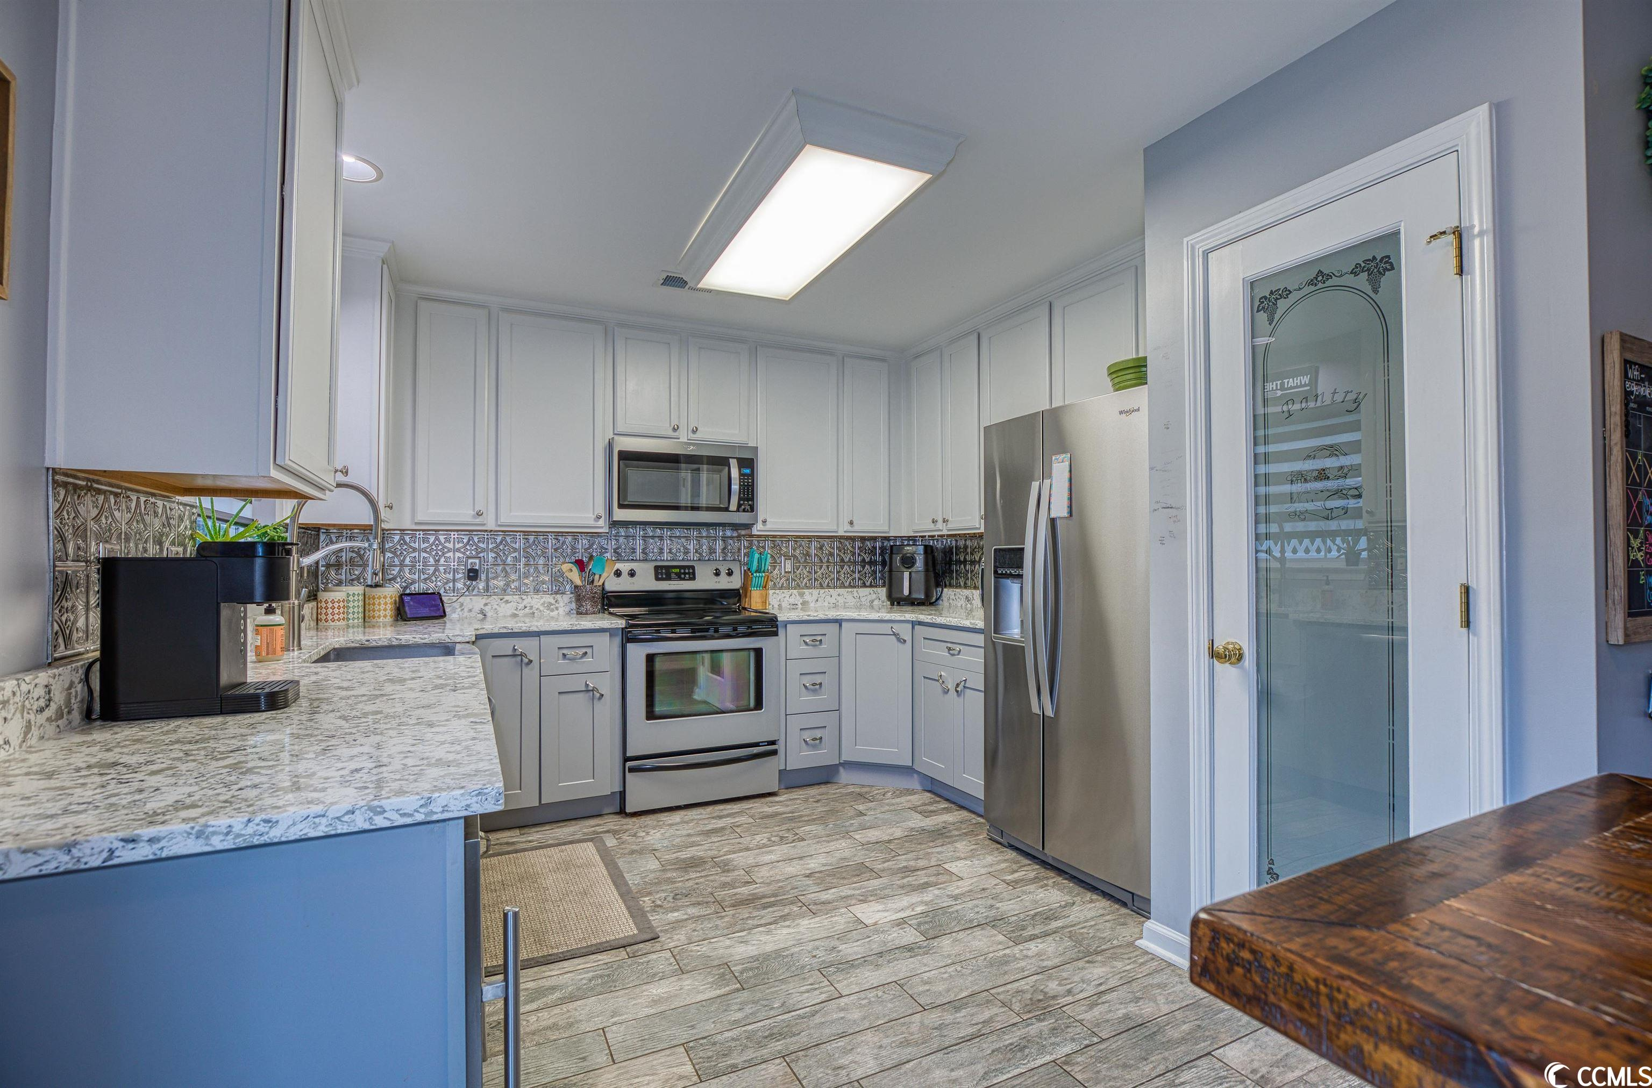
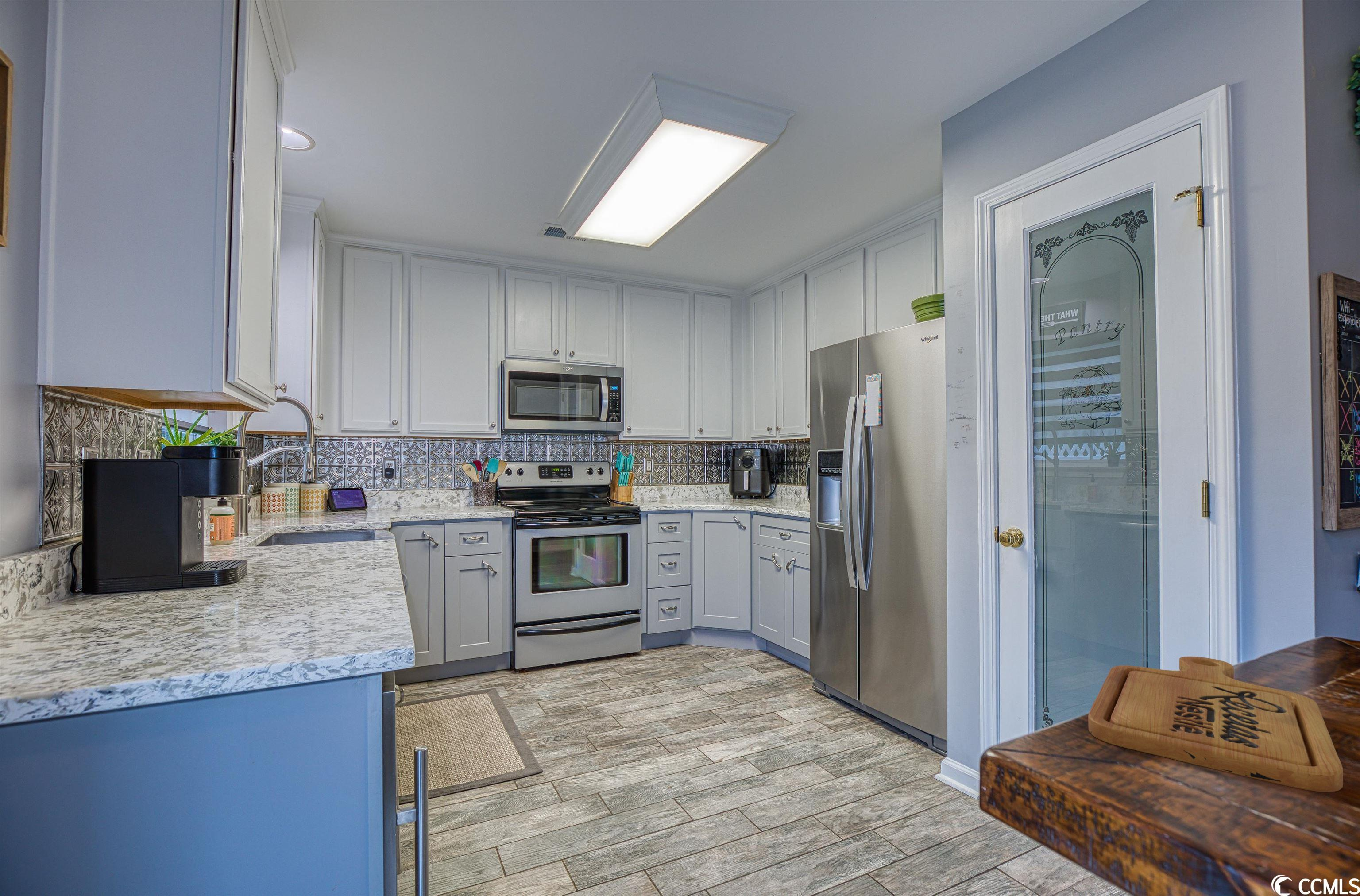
+ cutting board (1205, 702)
